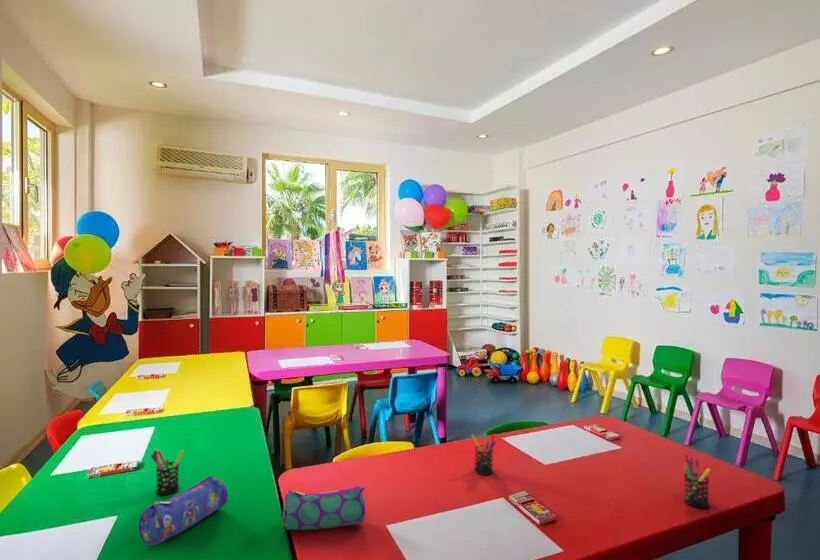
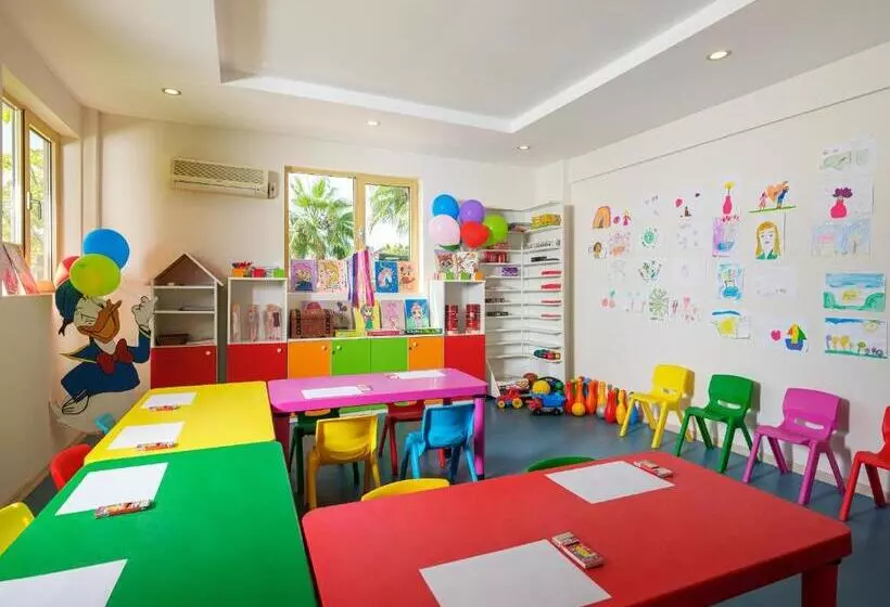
- pencil case (185, 506)
- pen holder (166, 470)
- pencil case (324, 506)
- pen holder (485, 451)
- pen holder (693, 480)
